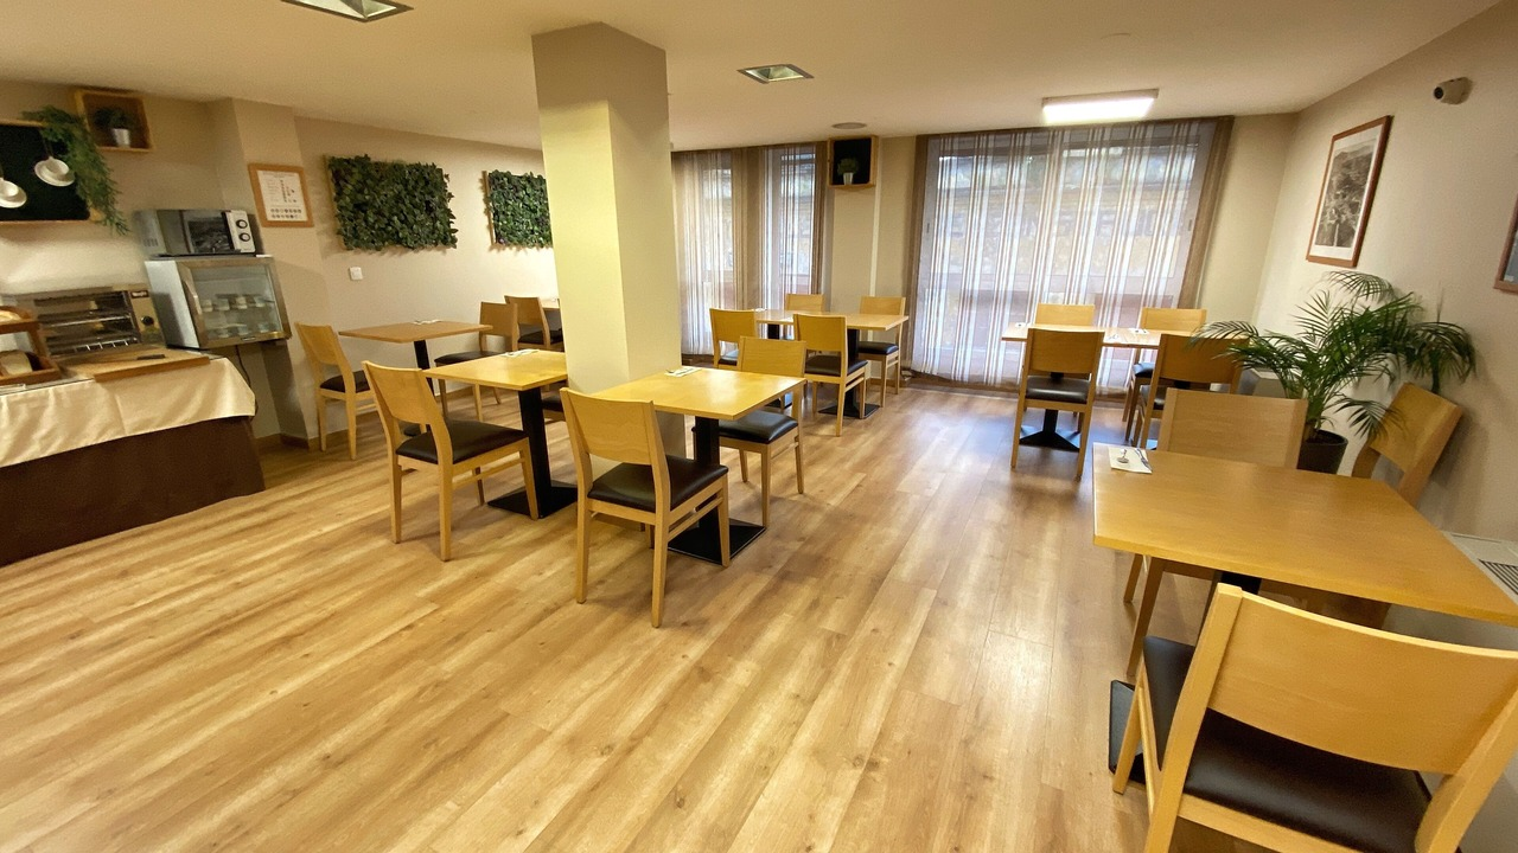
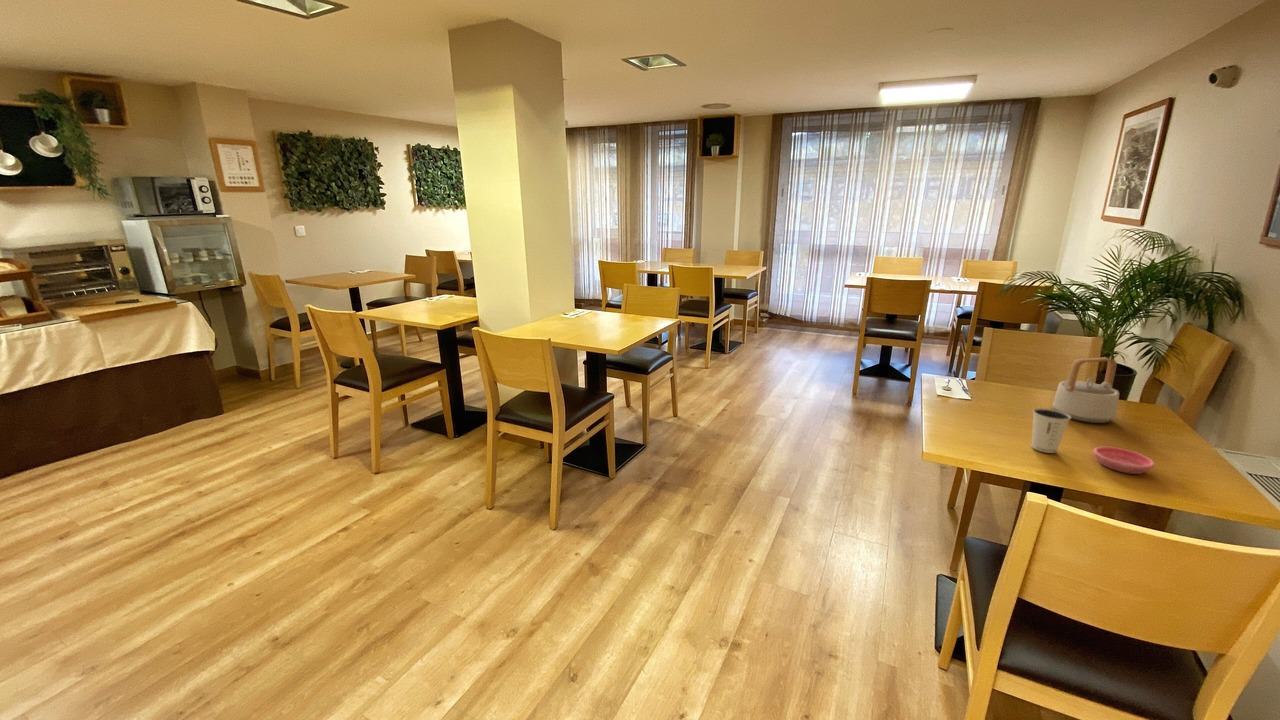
+ saucer (1122, 460)
+ teapot (1092, 387)
+ dixie cup (1047, 431)
